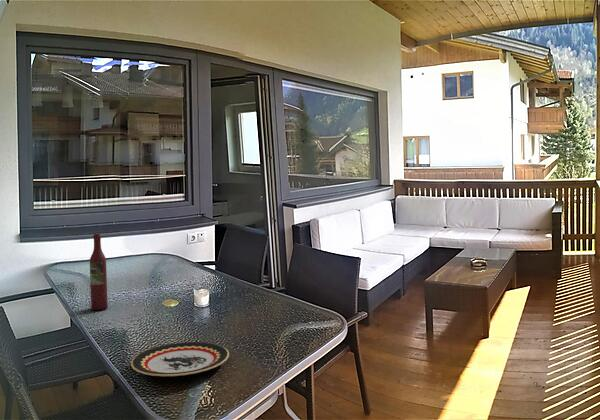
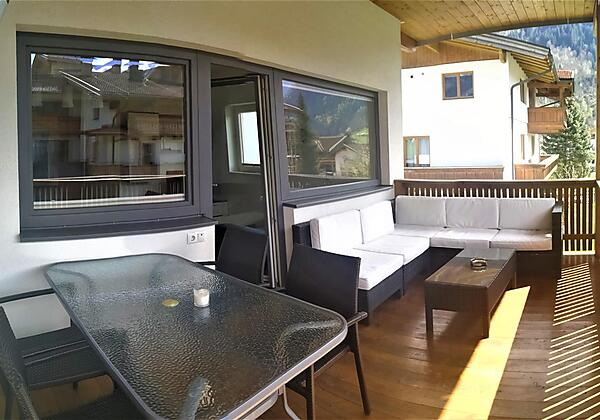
- plate (181, 360)
- wine bottle (98, 271)
